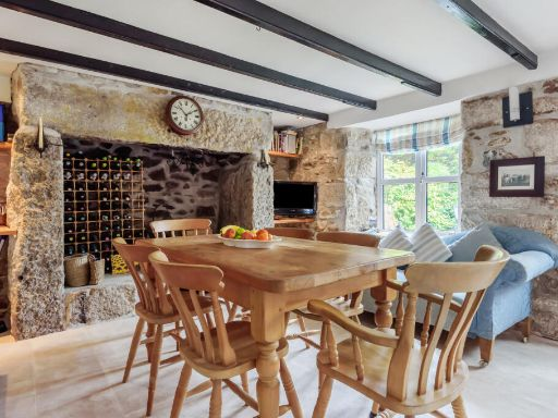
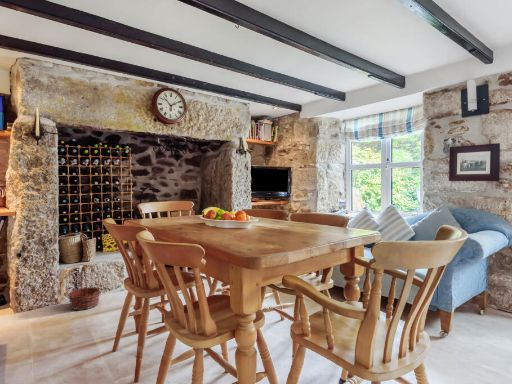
+ basket (85, 286)
